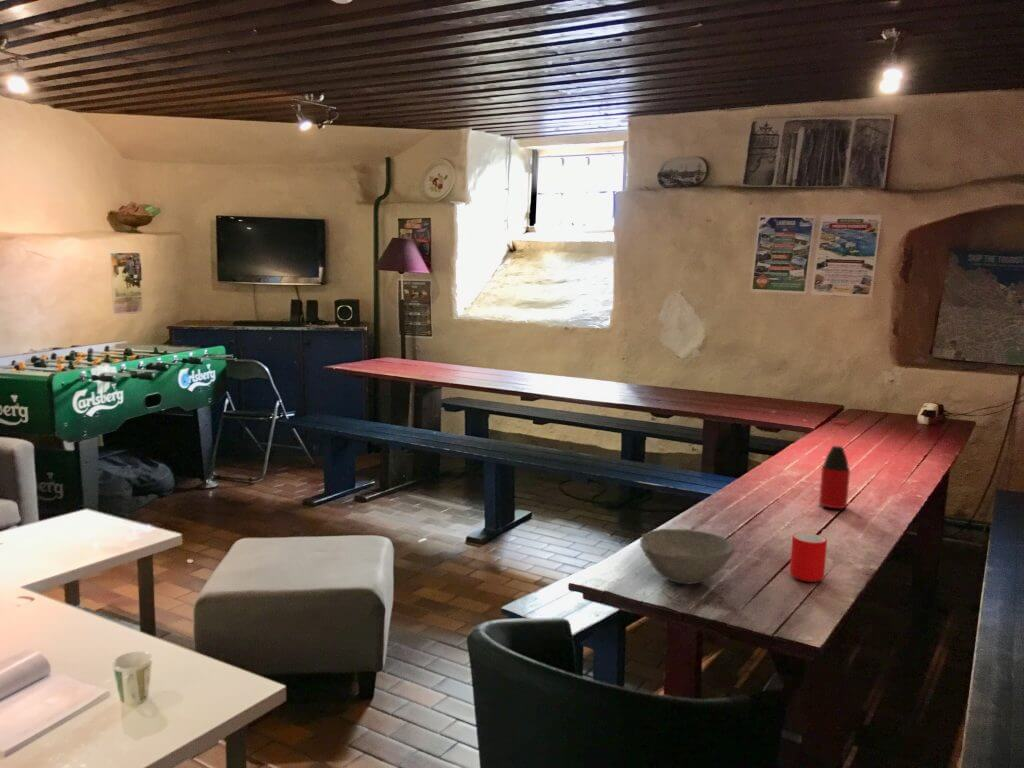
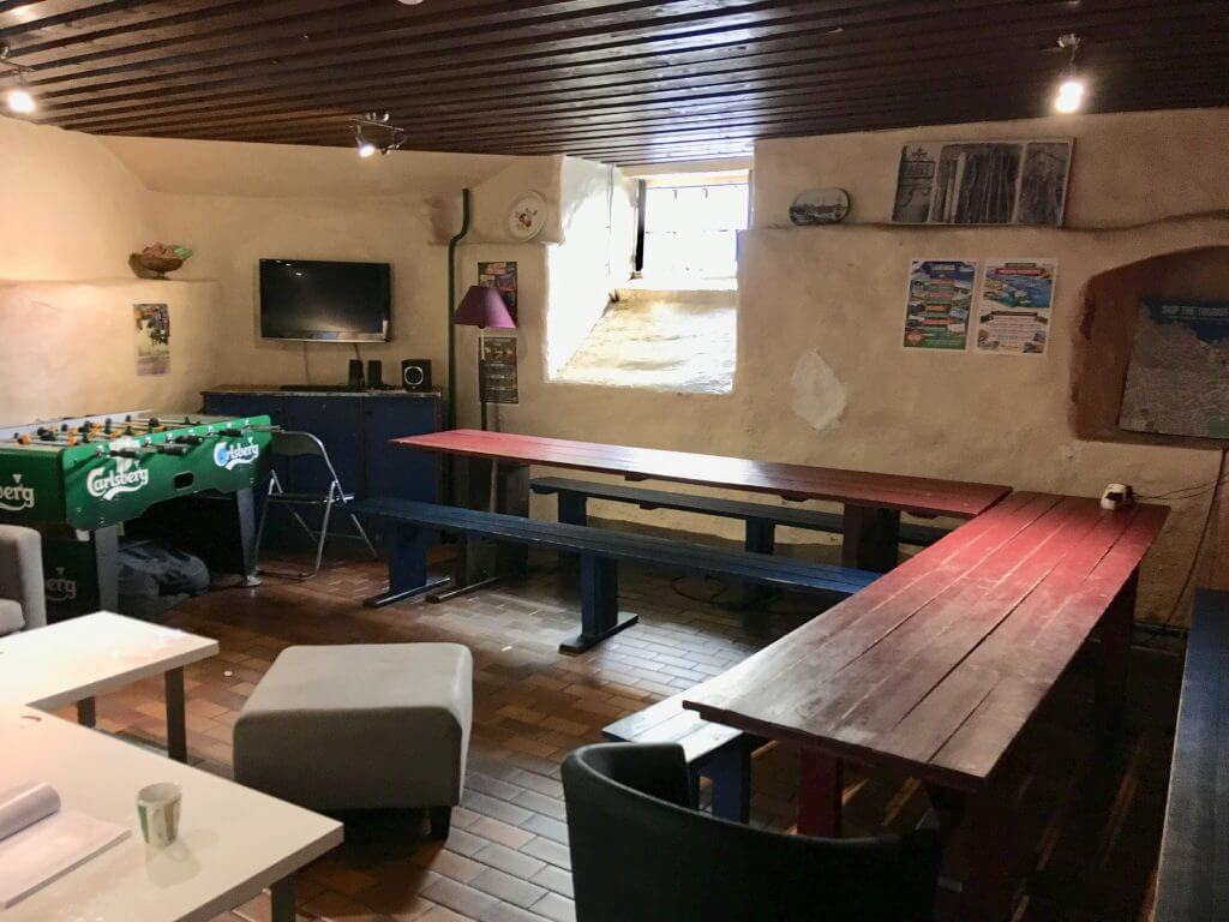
- bowl (684, 559)
- bottle (836, 464)
- cup (810, 555)
